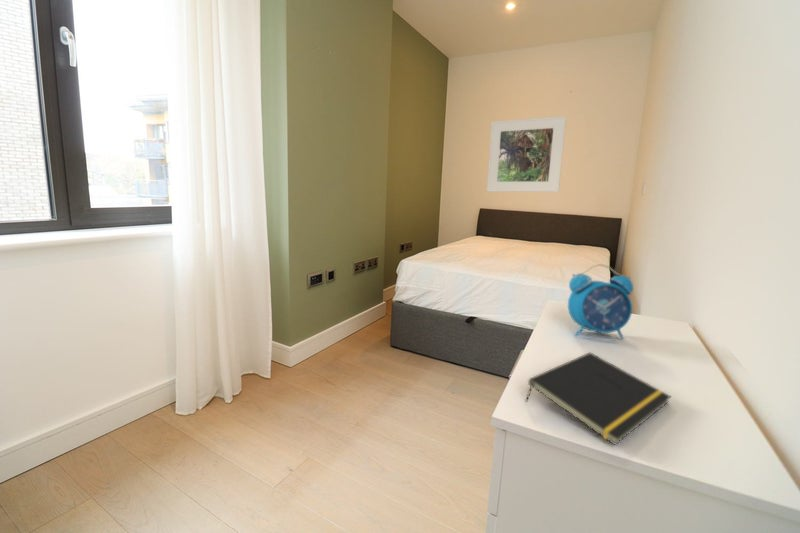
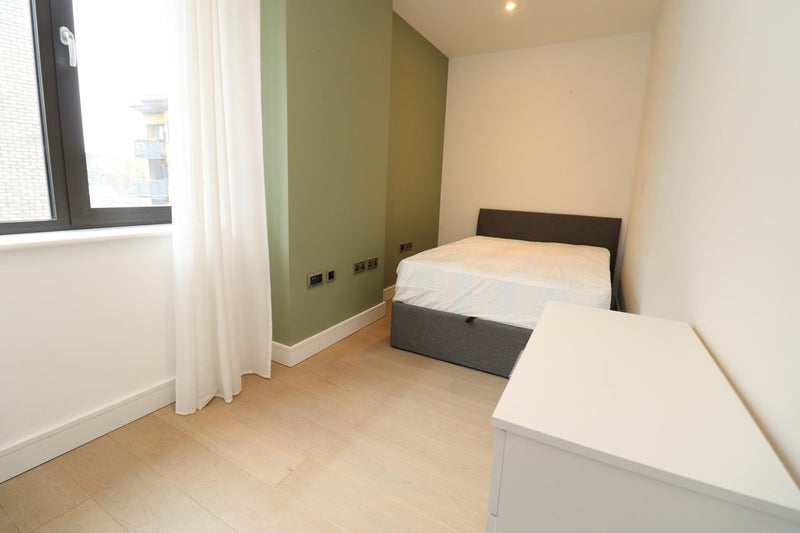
- notepad (600, 390)
- alarm clock (600, 300)
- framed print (524, 156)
